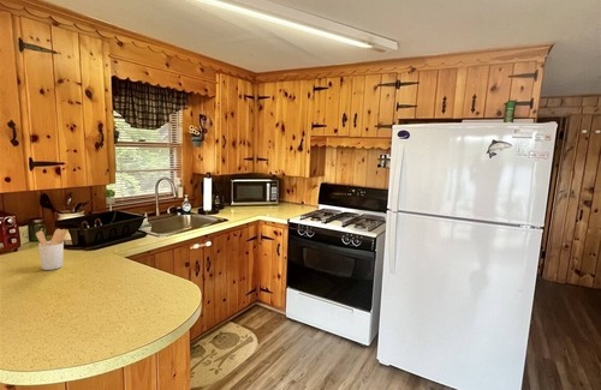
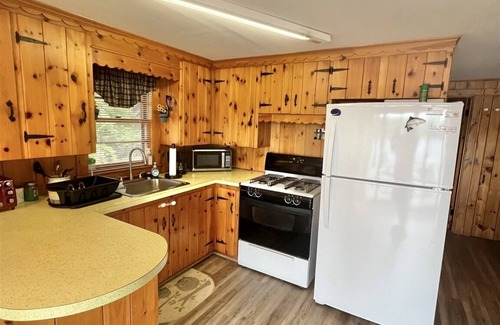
- utensil holder (54, 247)
